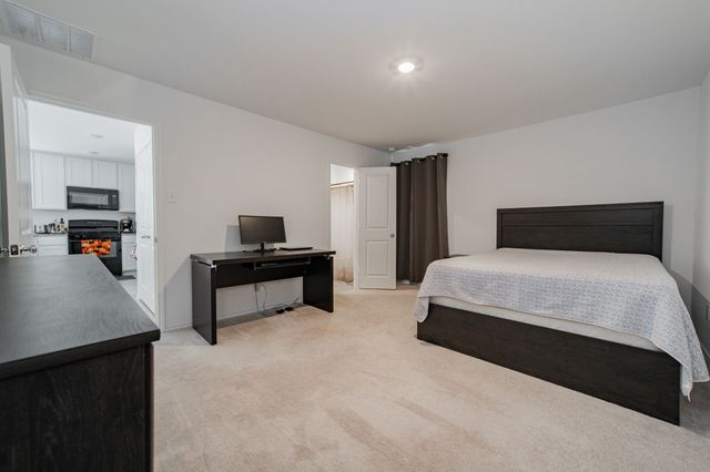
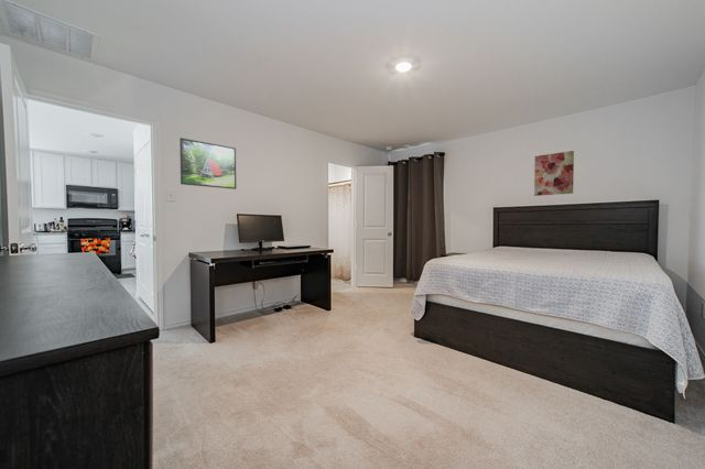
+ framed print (209, 164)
+ wall art (553, 174)
